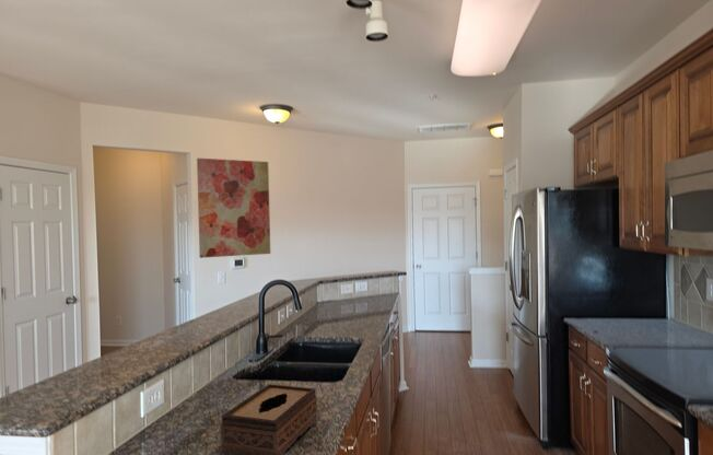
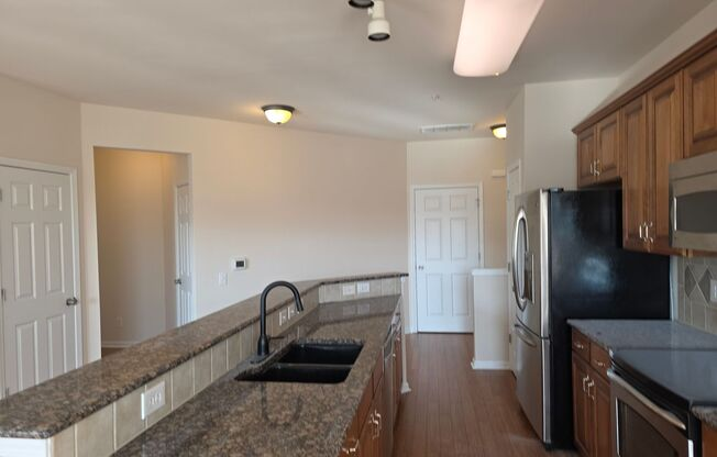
- wall art (235, 208)
- tissue box (272, 418)
